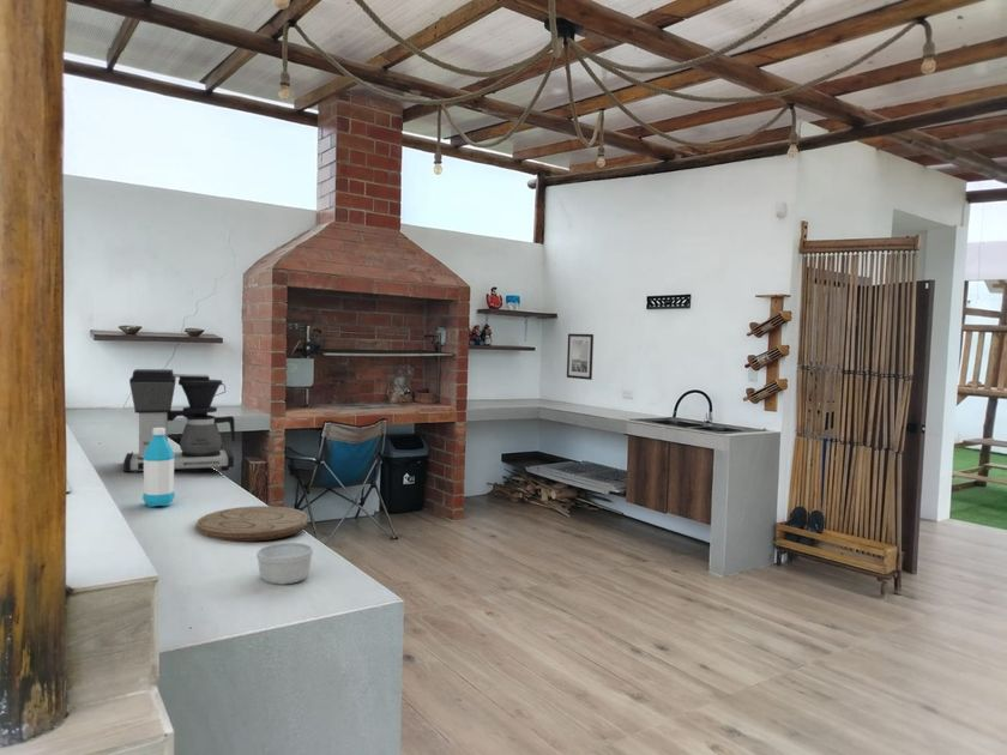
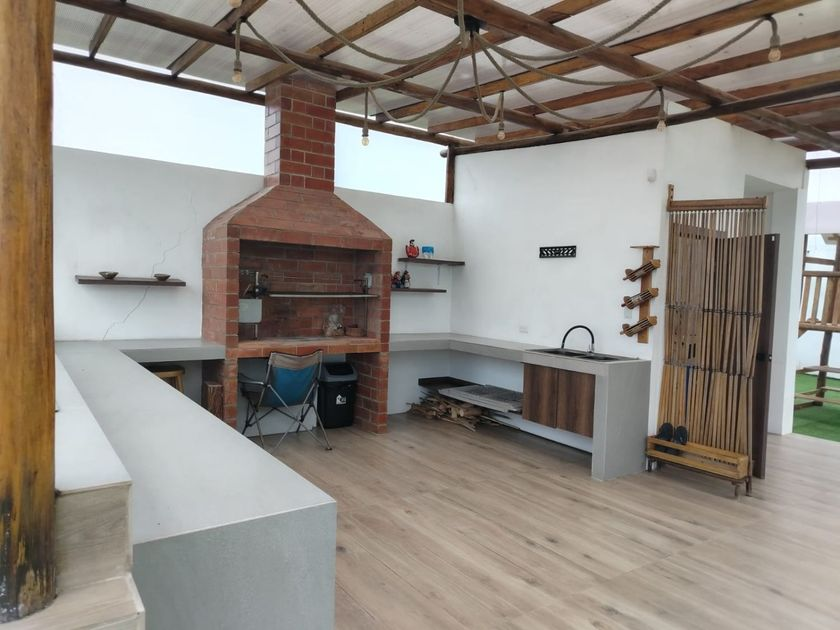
- wall art (579, 356)
- coffee maker (183, 416)
- water bottle (158, 466)
- ramekin (284, 563)
- cutting board (253, 523)
